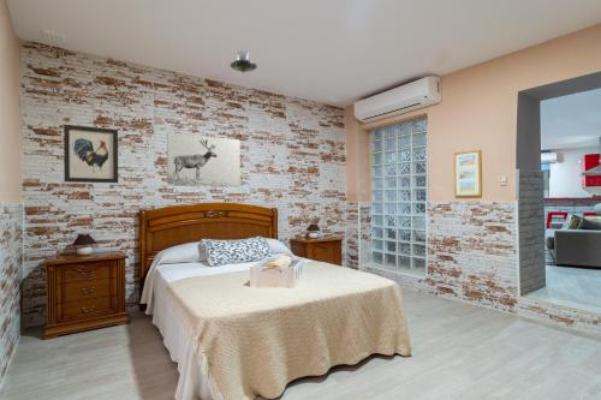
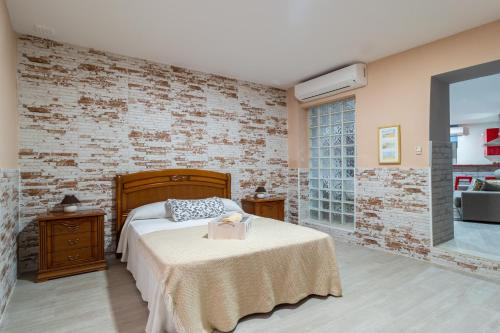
- wall art (91, 154)
- wall art (206, 161)
- ceiling lamp (243, 64)
